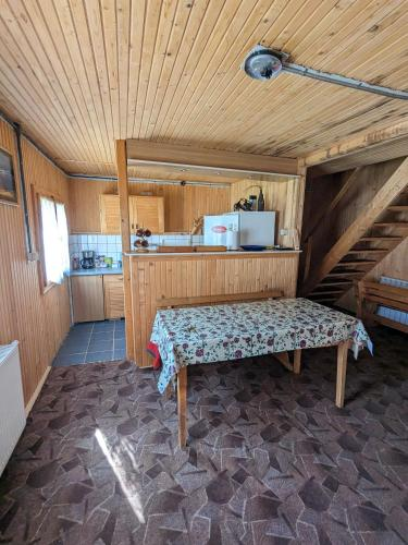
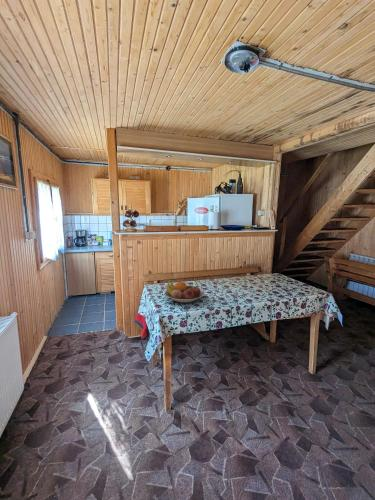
+ fruit bowl (184, 291)
